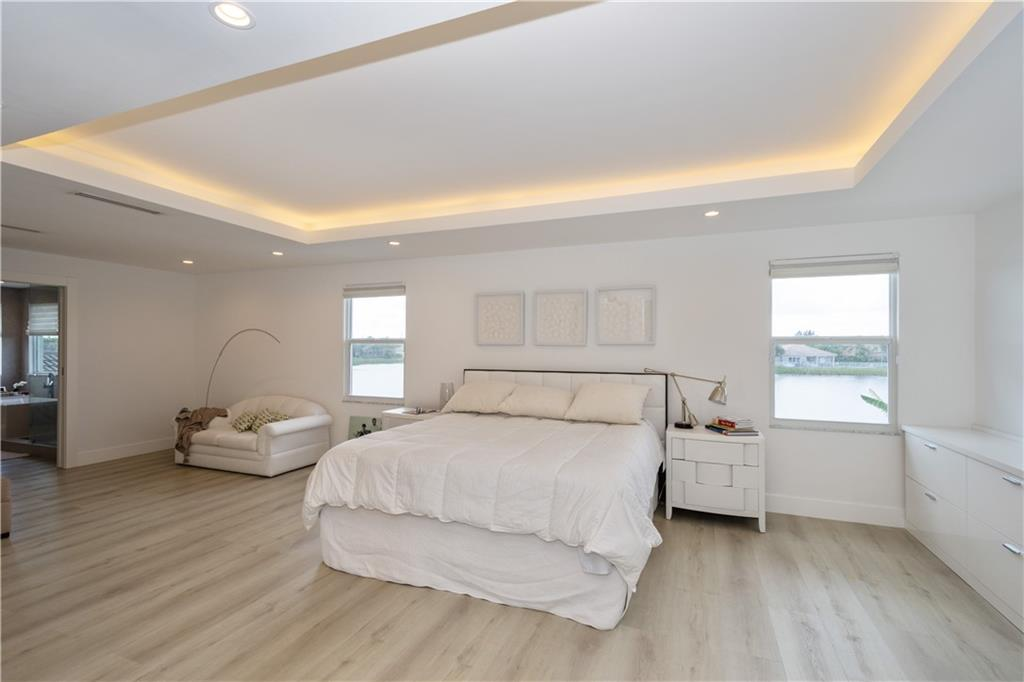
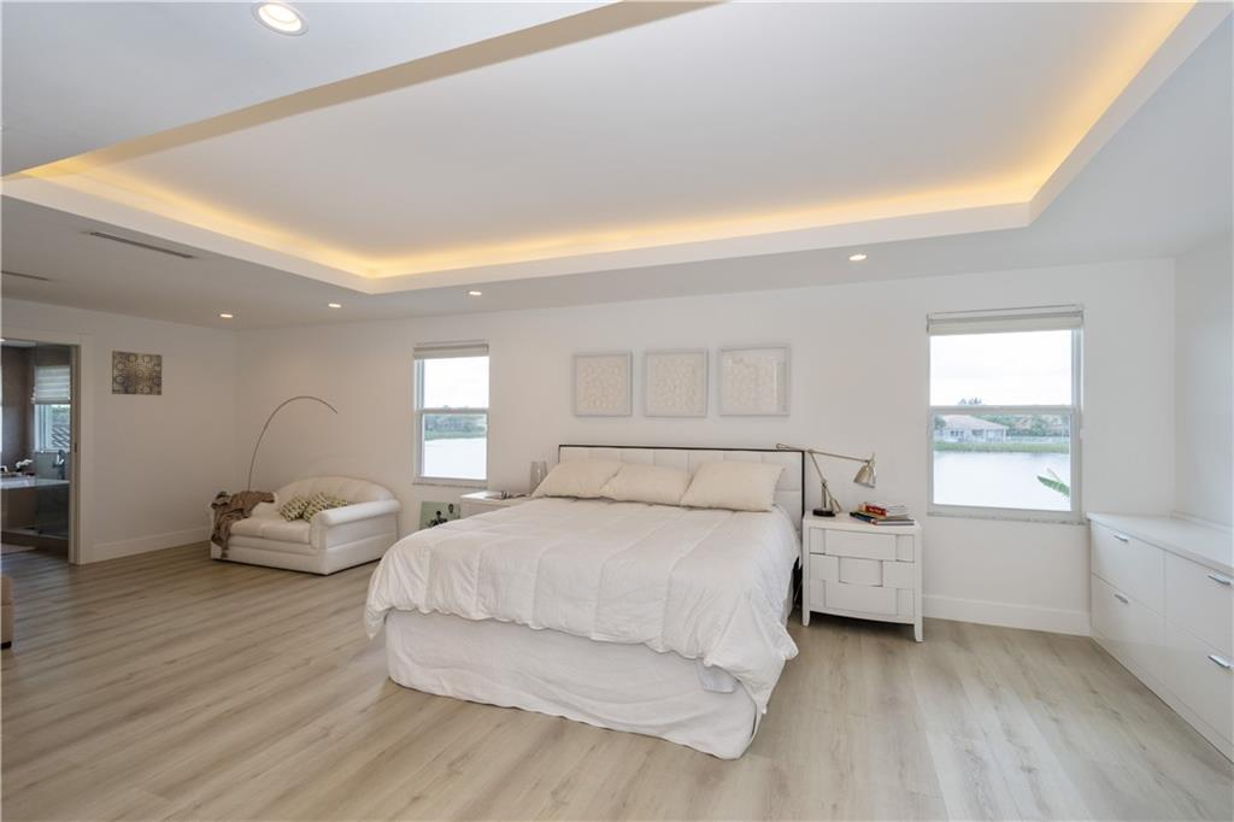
+ wall art (137, 374)
